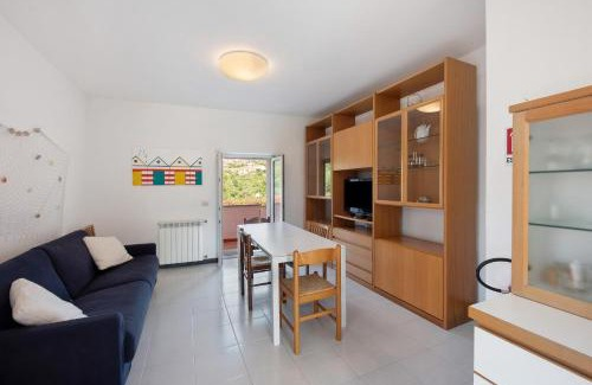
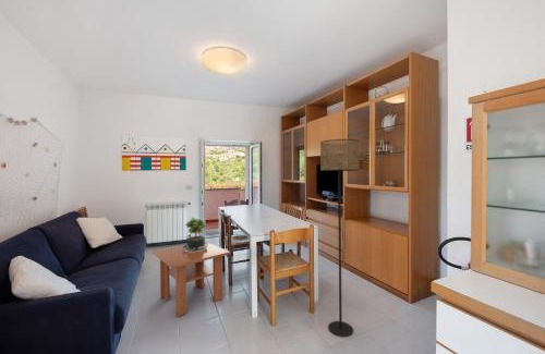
+ coffee table (191, 274)
+ potted plant (197, 232)
+ floor lamp (339, 235)
